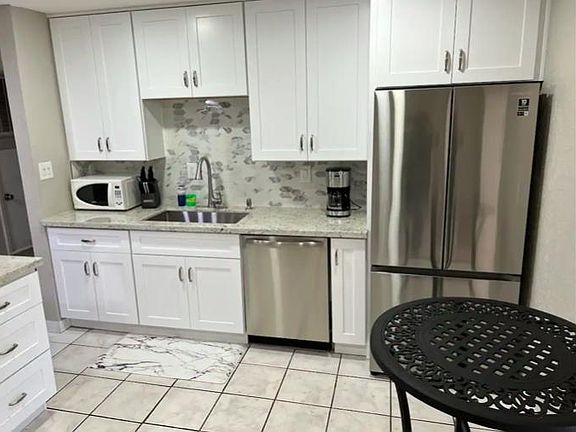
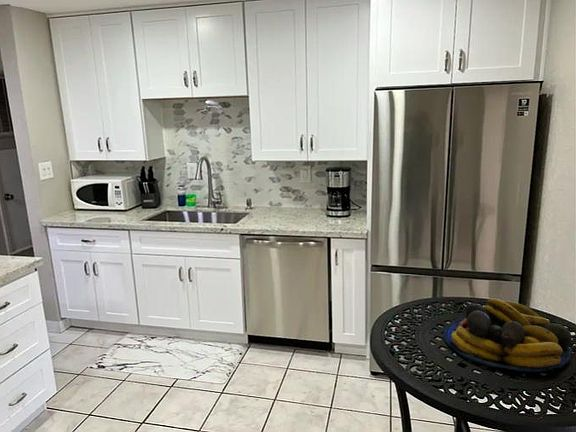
+ fruit bowl (505, 324)
